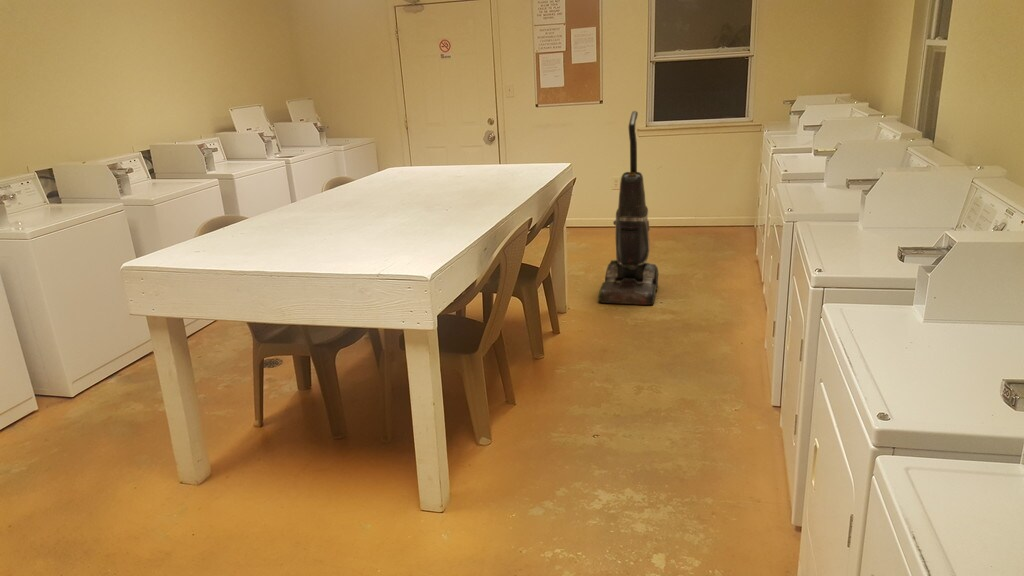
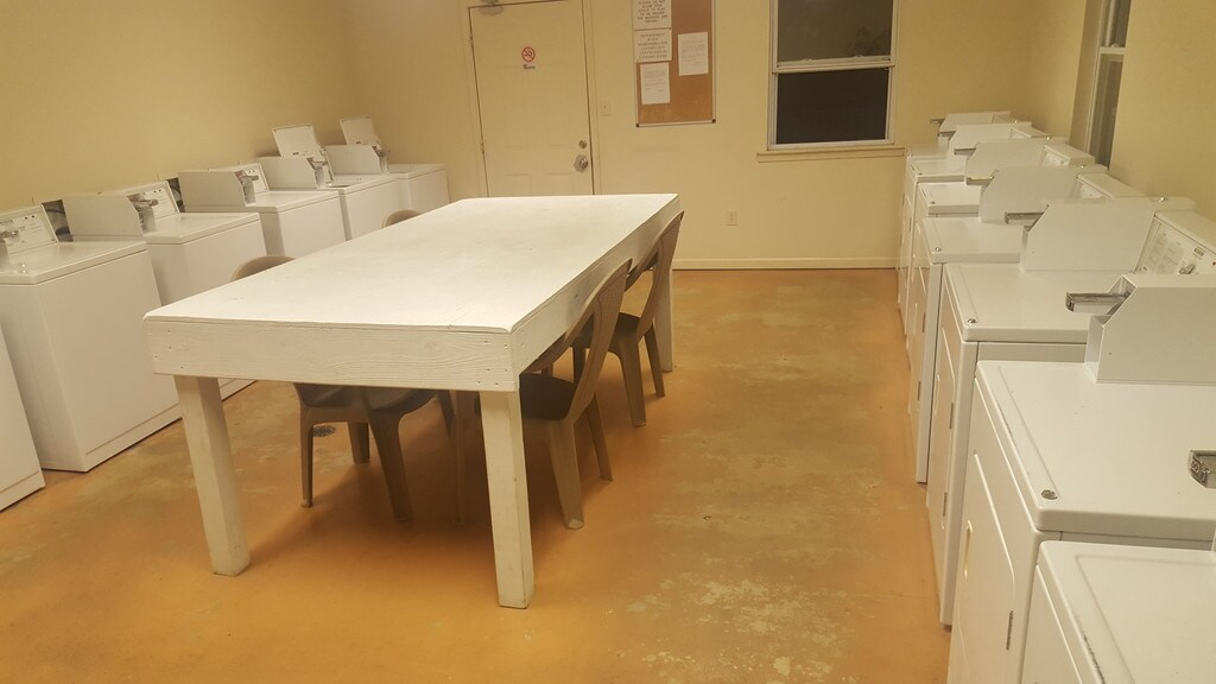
- vacuum cleaner (629, 207)
